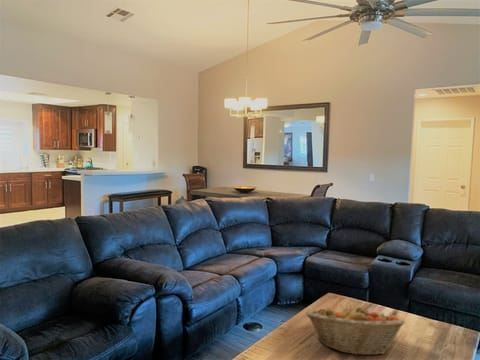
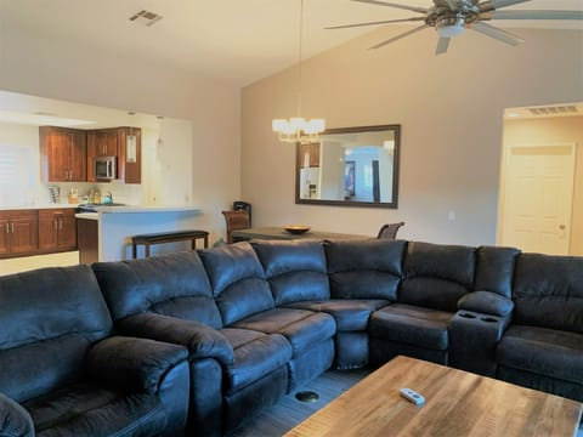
- fruit basket (353, 324)
